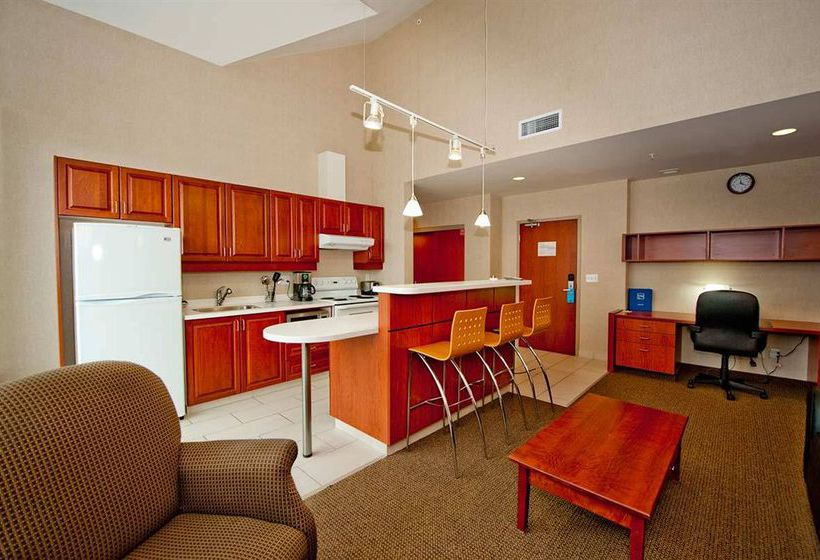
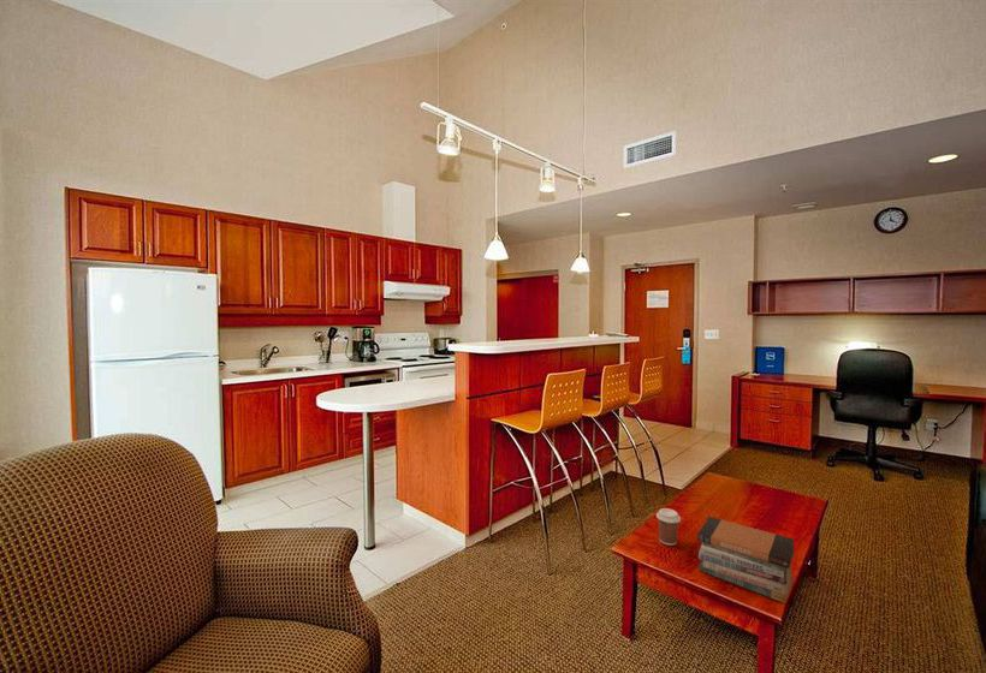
+ coffee cup (667, 526)
+ book stack (743, 555)
